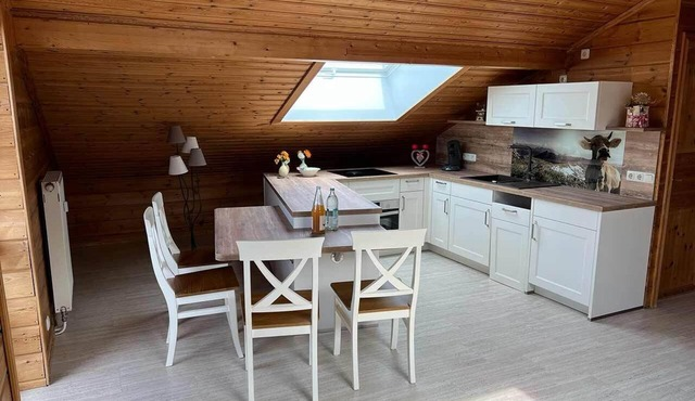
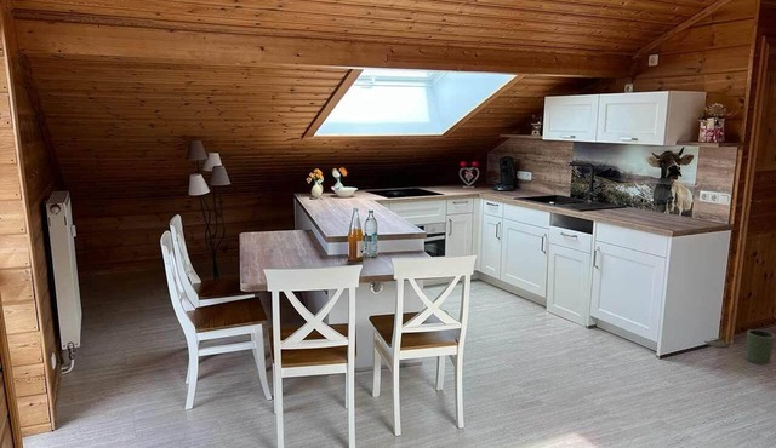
+ trash can (747, 339)
